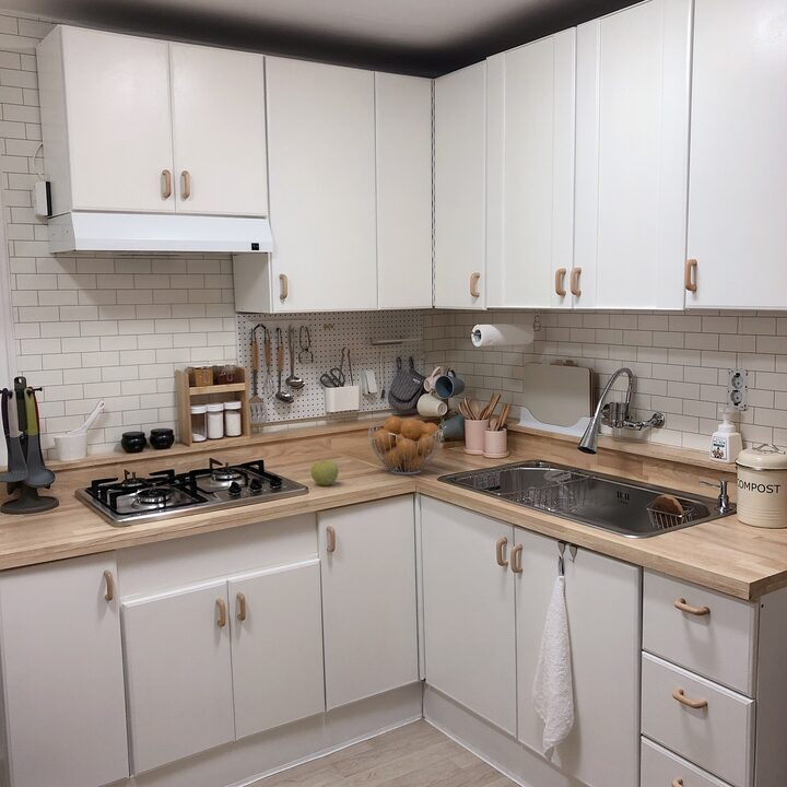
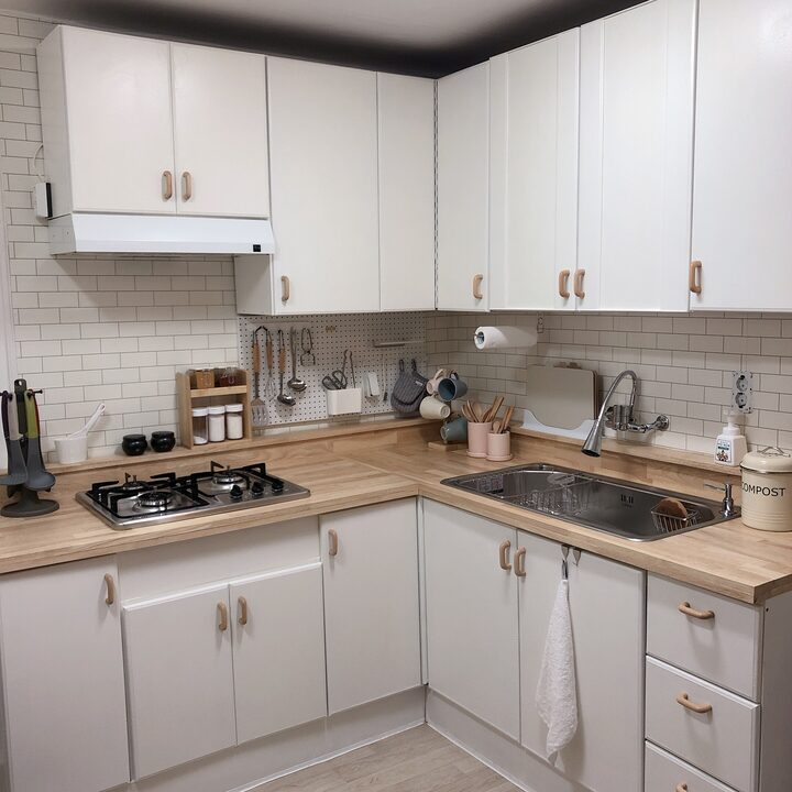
- apple (325, 472)
- fruit basket (406, 444)
